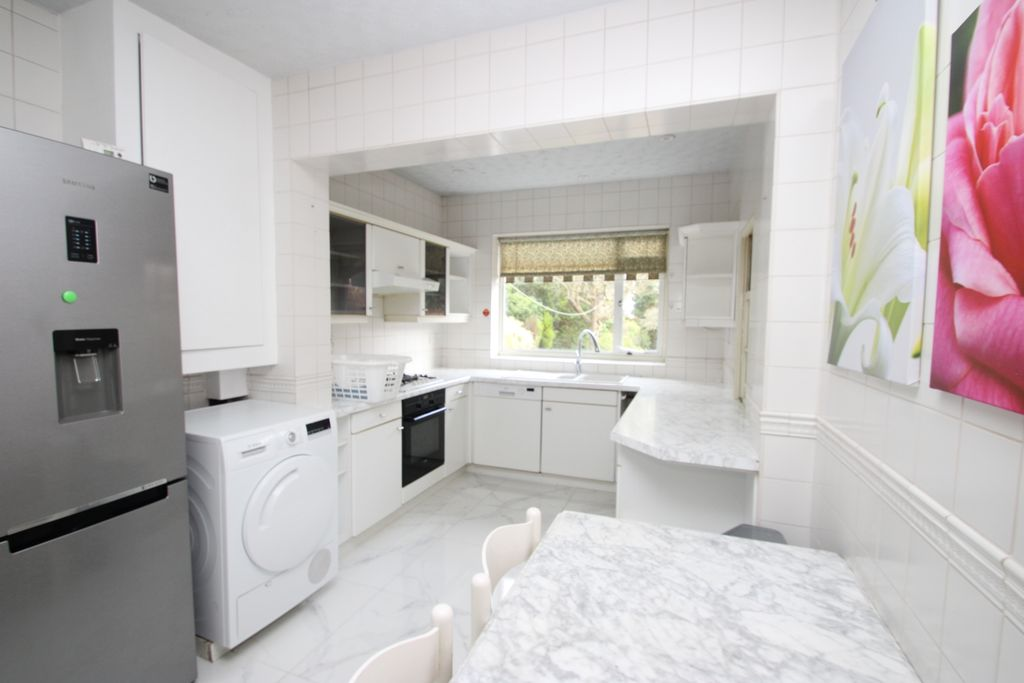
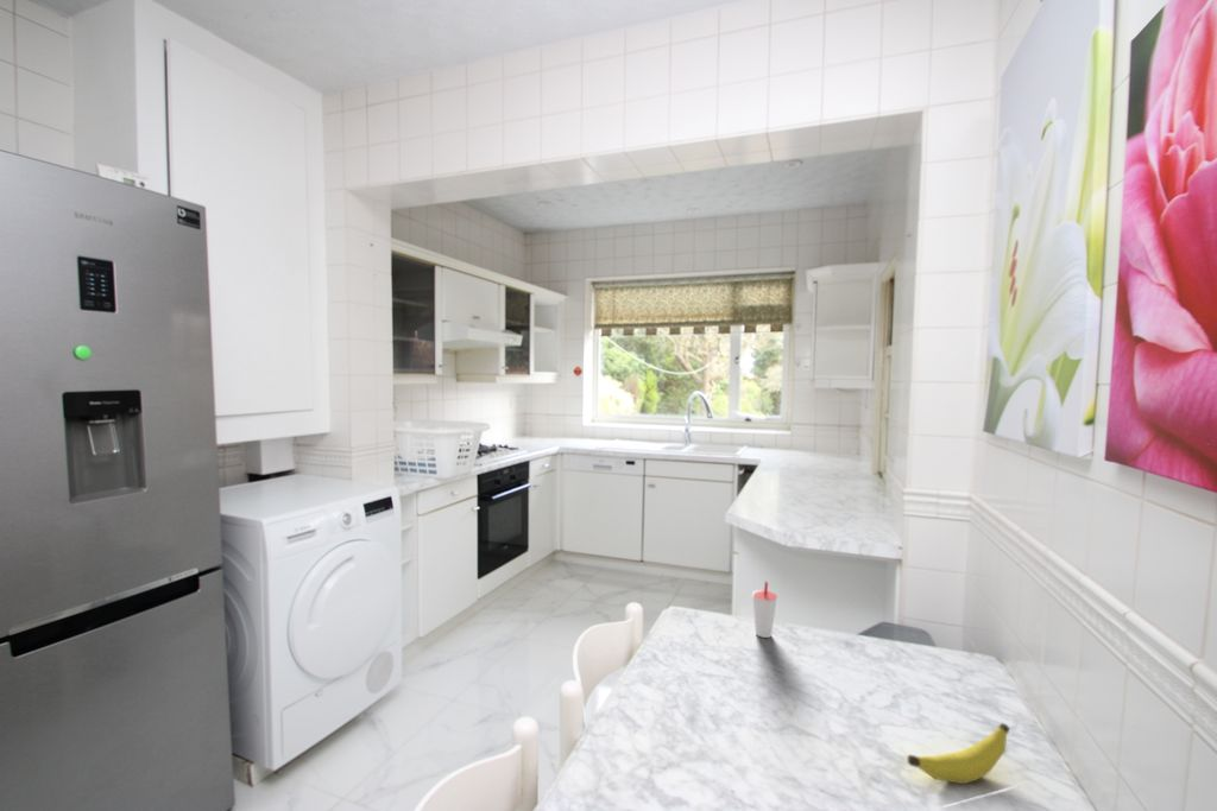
+ cup (764, 607)
+ banana (967, 758)
